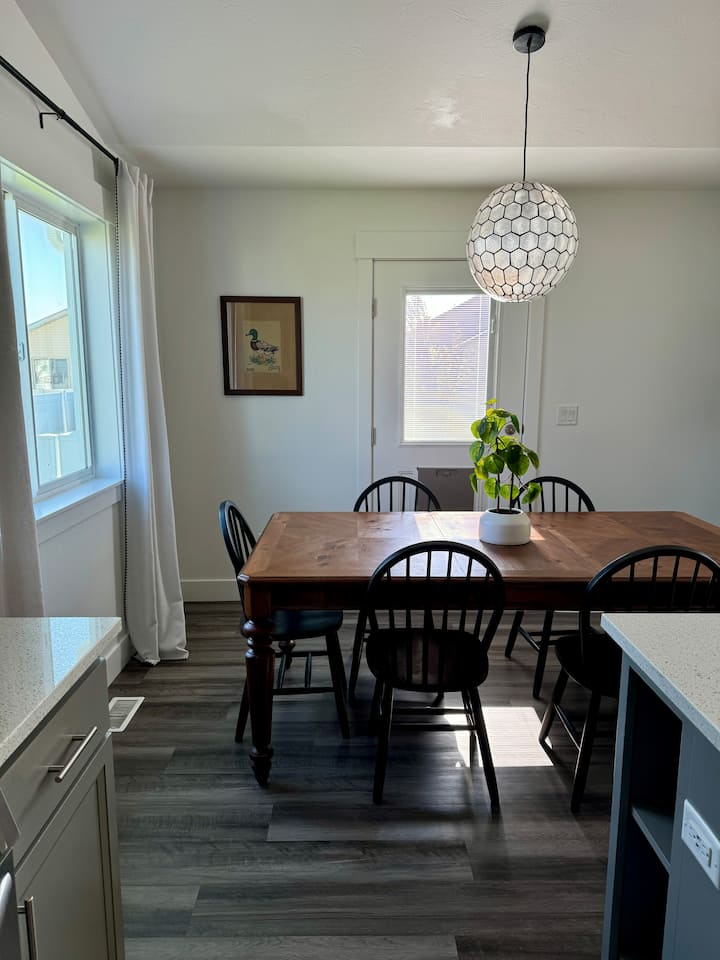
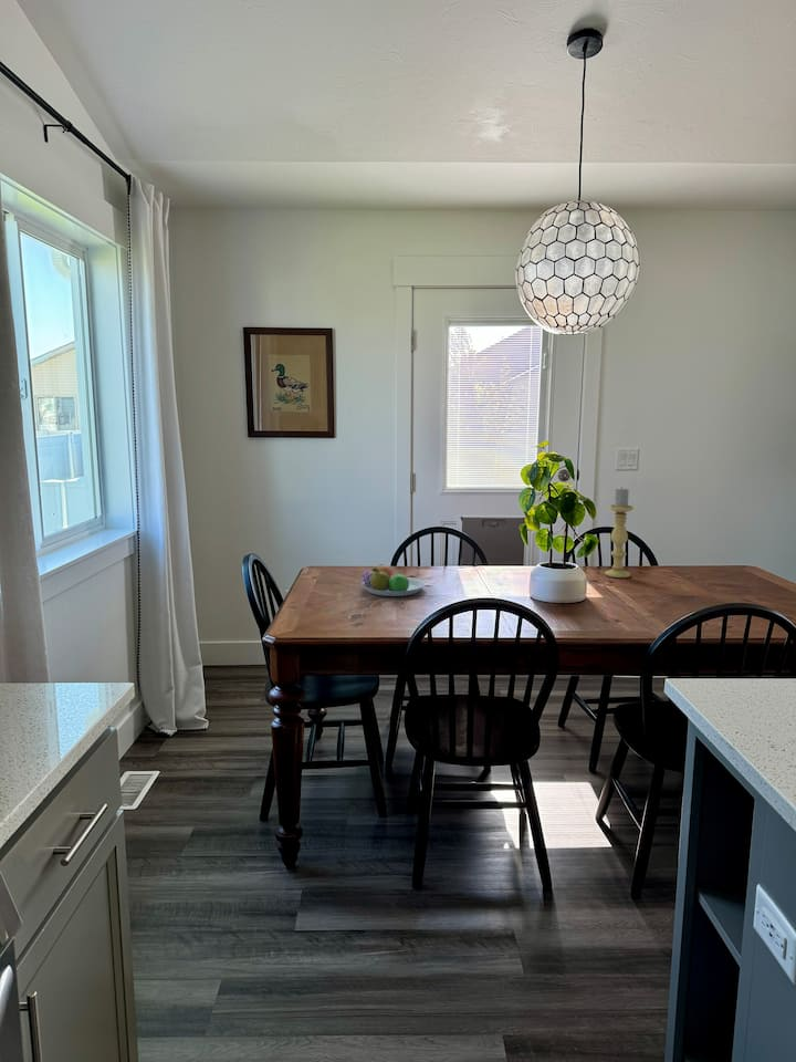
+ fruit bowl (392, 577)
+ candle holder (619, 531)
